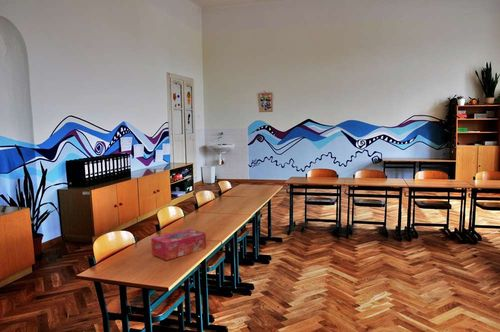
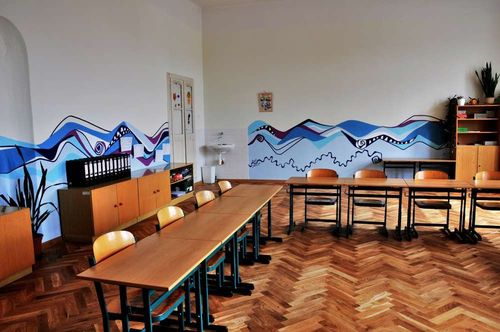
- tissue box (179, 243)
